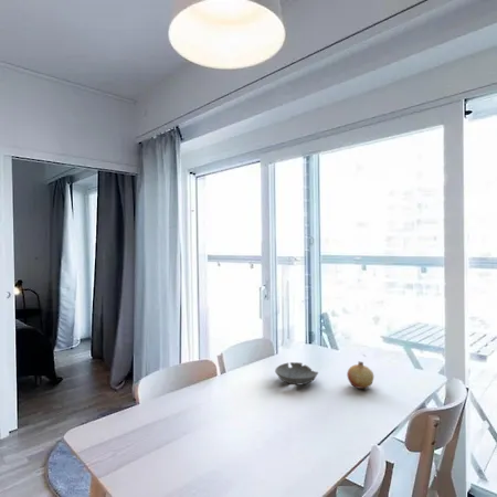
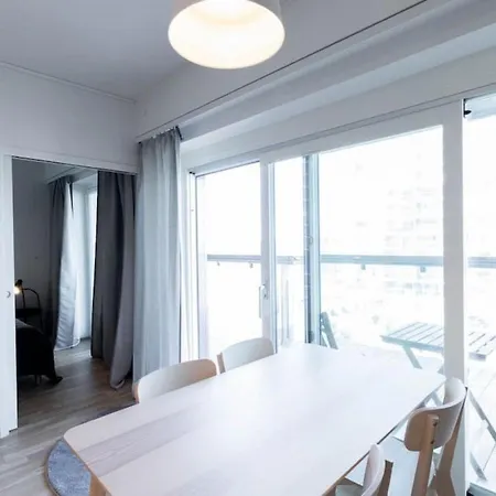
- bowl (296, 376)
- fruit (360, 373)
